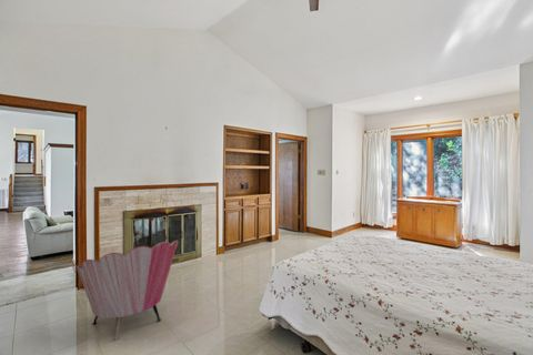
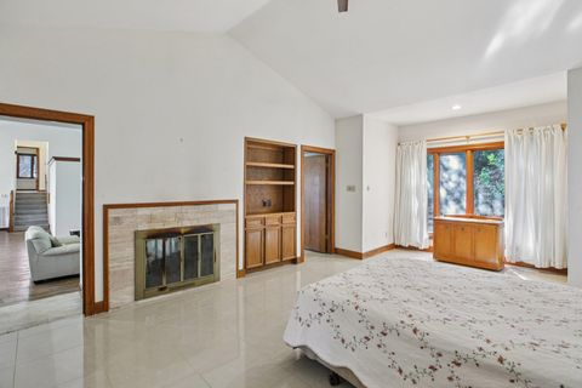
- armchair (130, 278)
